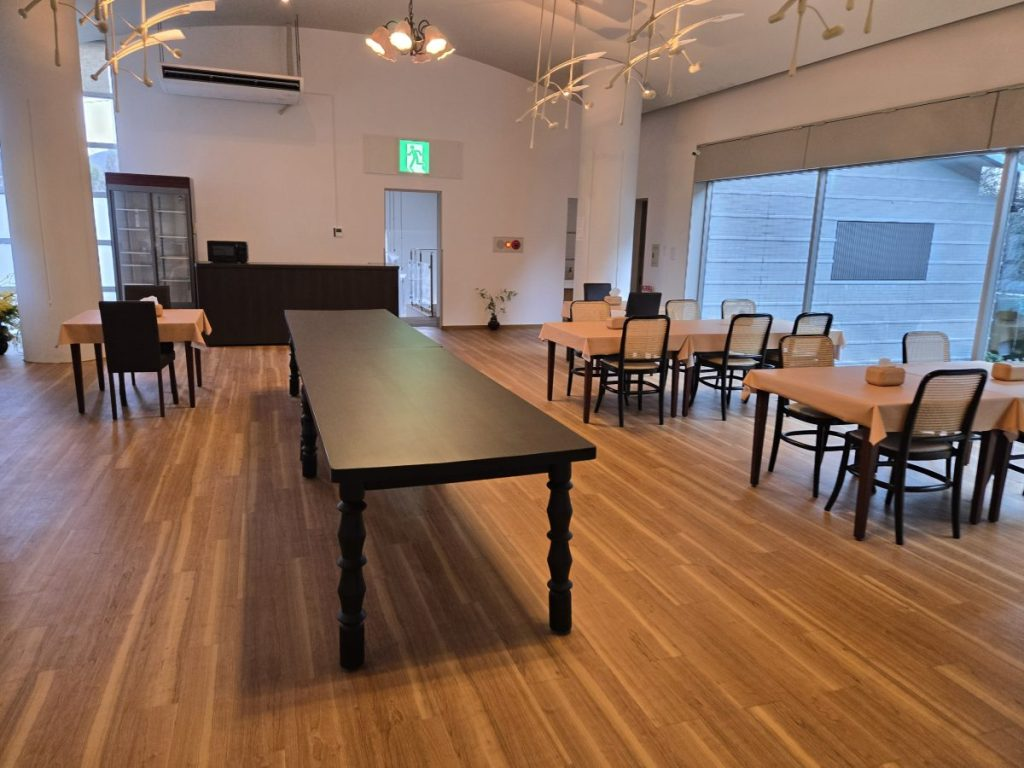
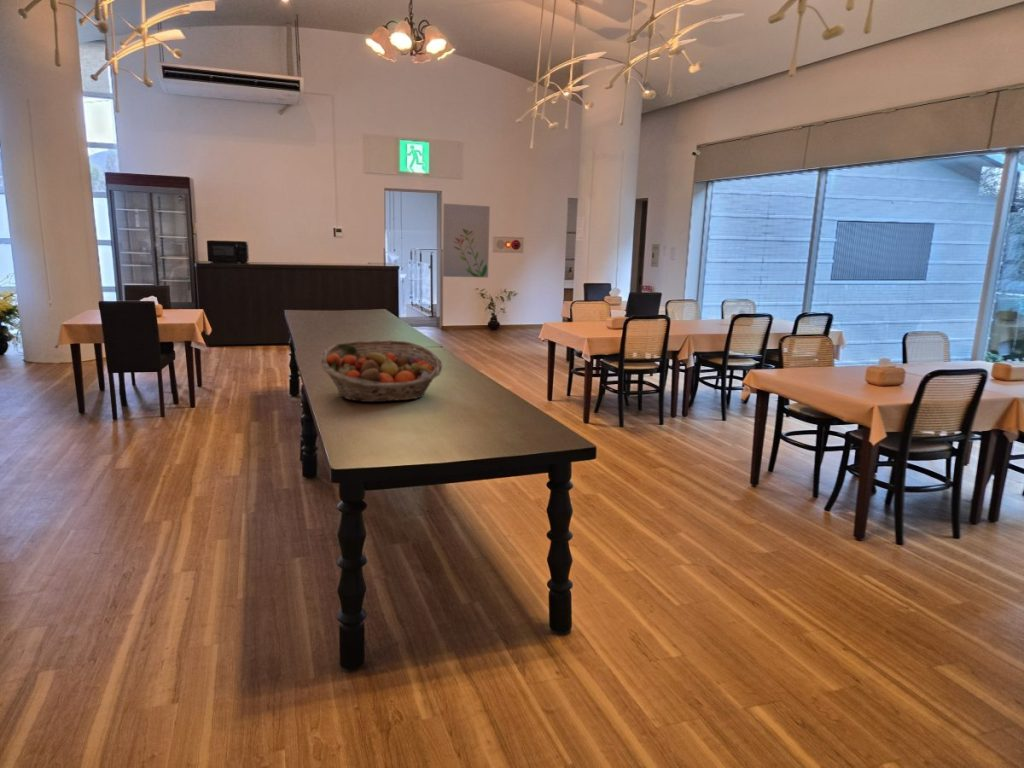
+ fruit basket (382, 370)
+ wall art (466, 241)
